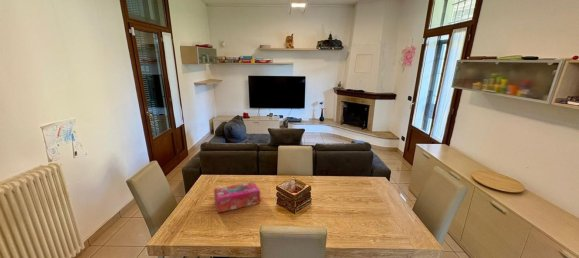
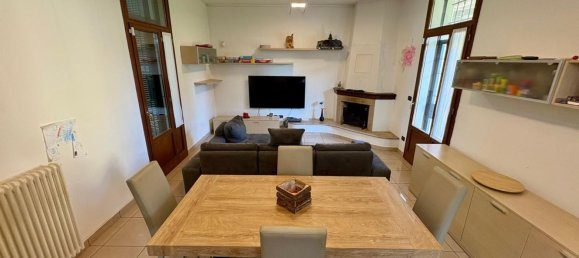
- tissue box (237, 196)
